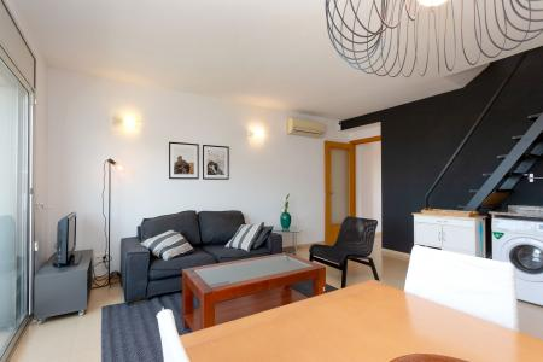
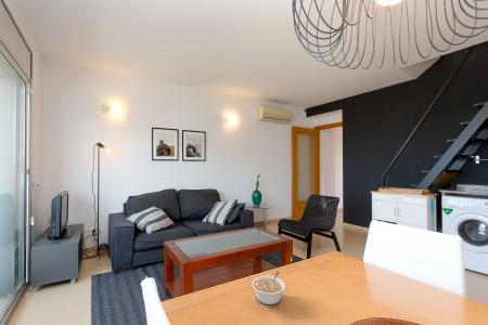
+ legume (268, 288)
